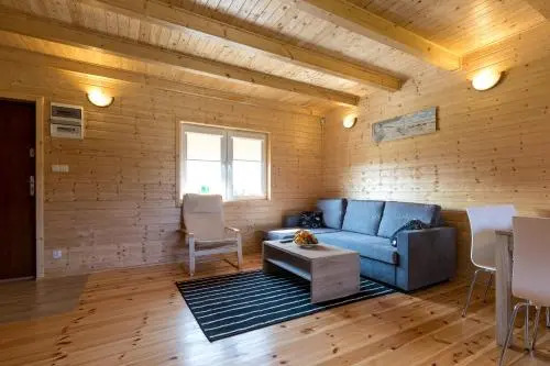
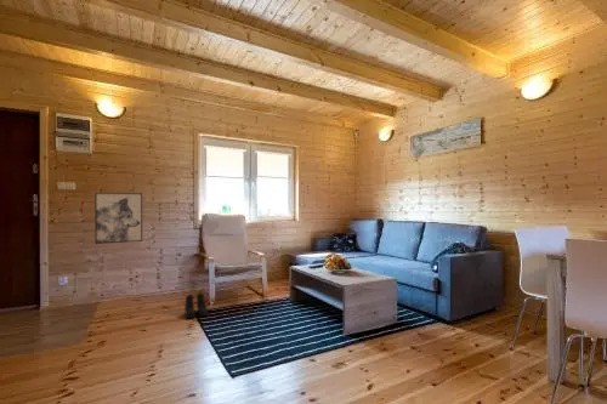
+ wall art (119, 217)
+ boots (197, 305)
